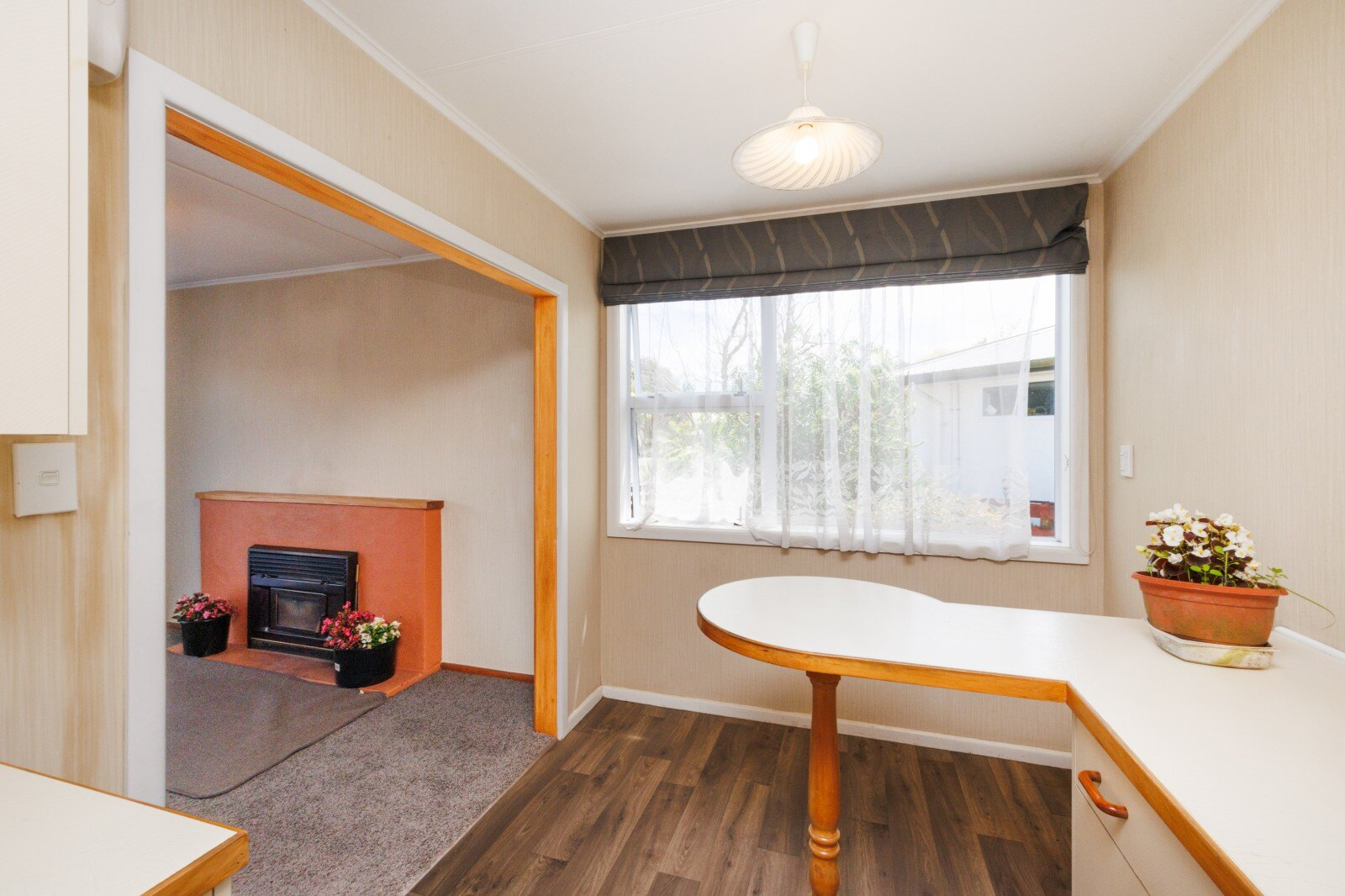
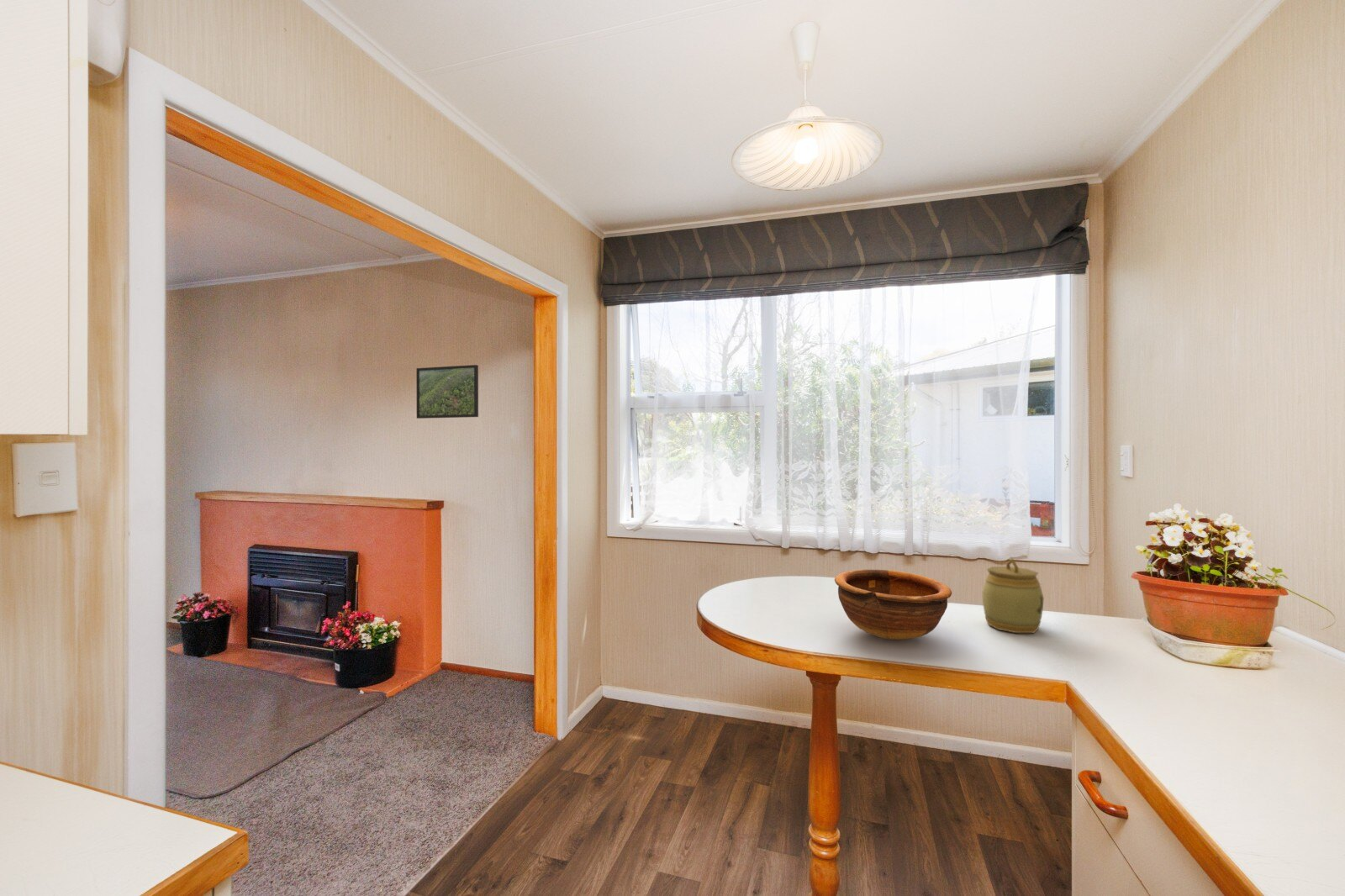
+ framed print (446, 392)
+ bowl (891, 607)
+ jar (1012, 592)
